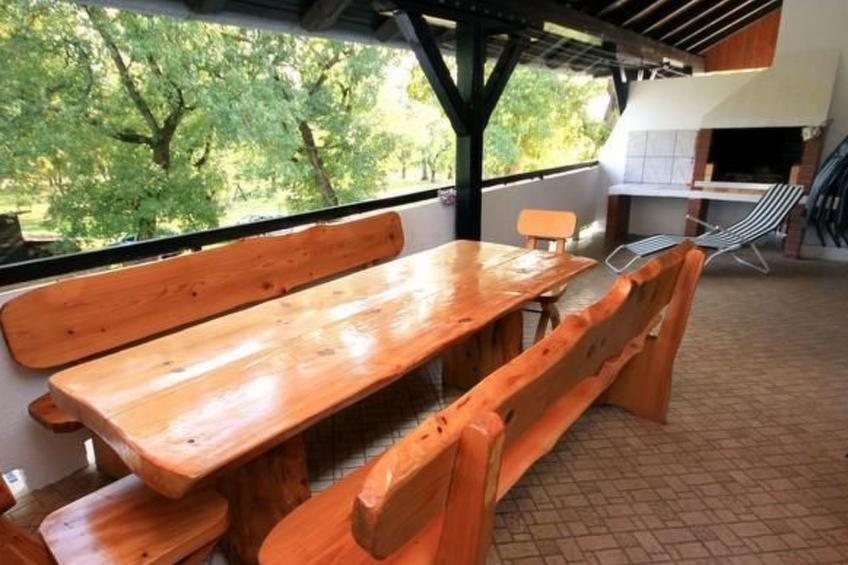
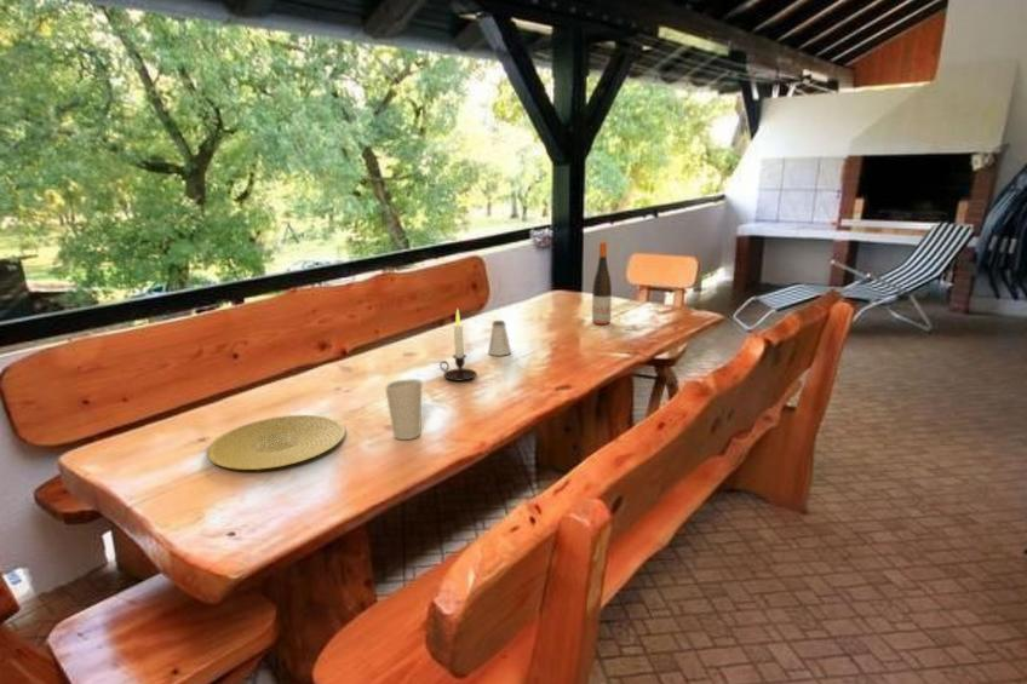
+ cup (405, 407)
+ plate (279, 441)
+ wine bottle (602, 282)
+ candle (455, 343)
+ saltshaker (499, 337)
